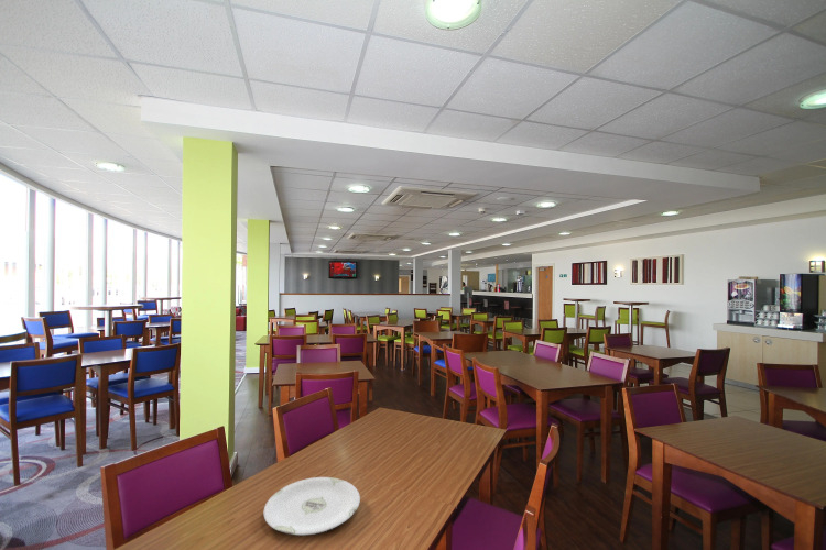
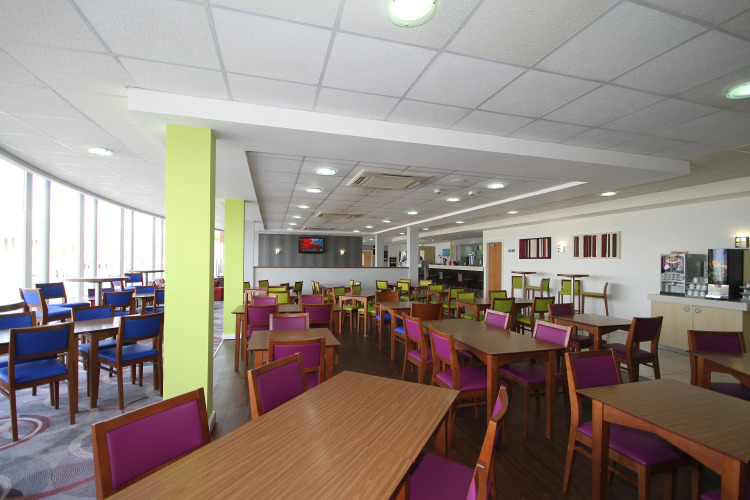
- plate (313, 505)
